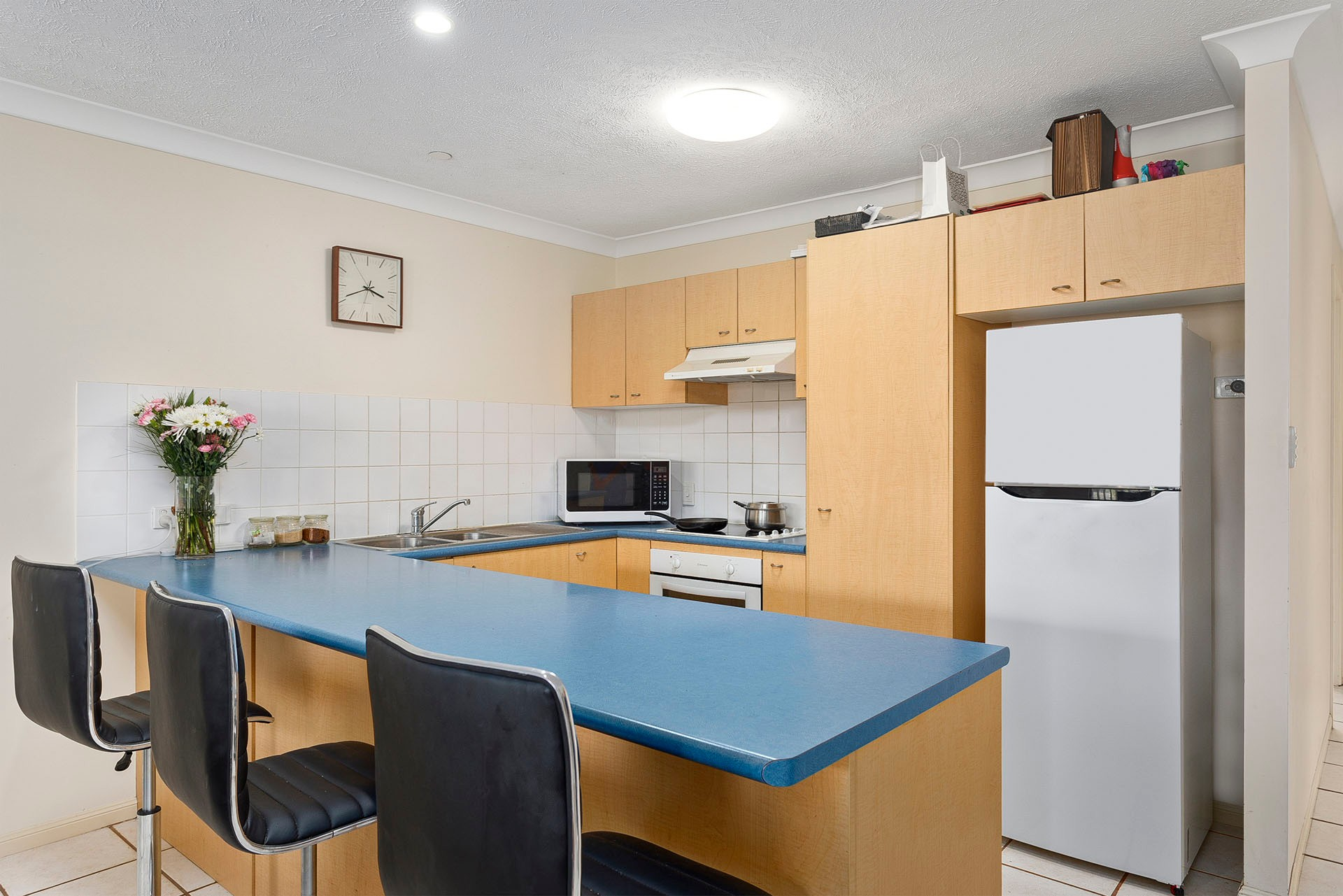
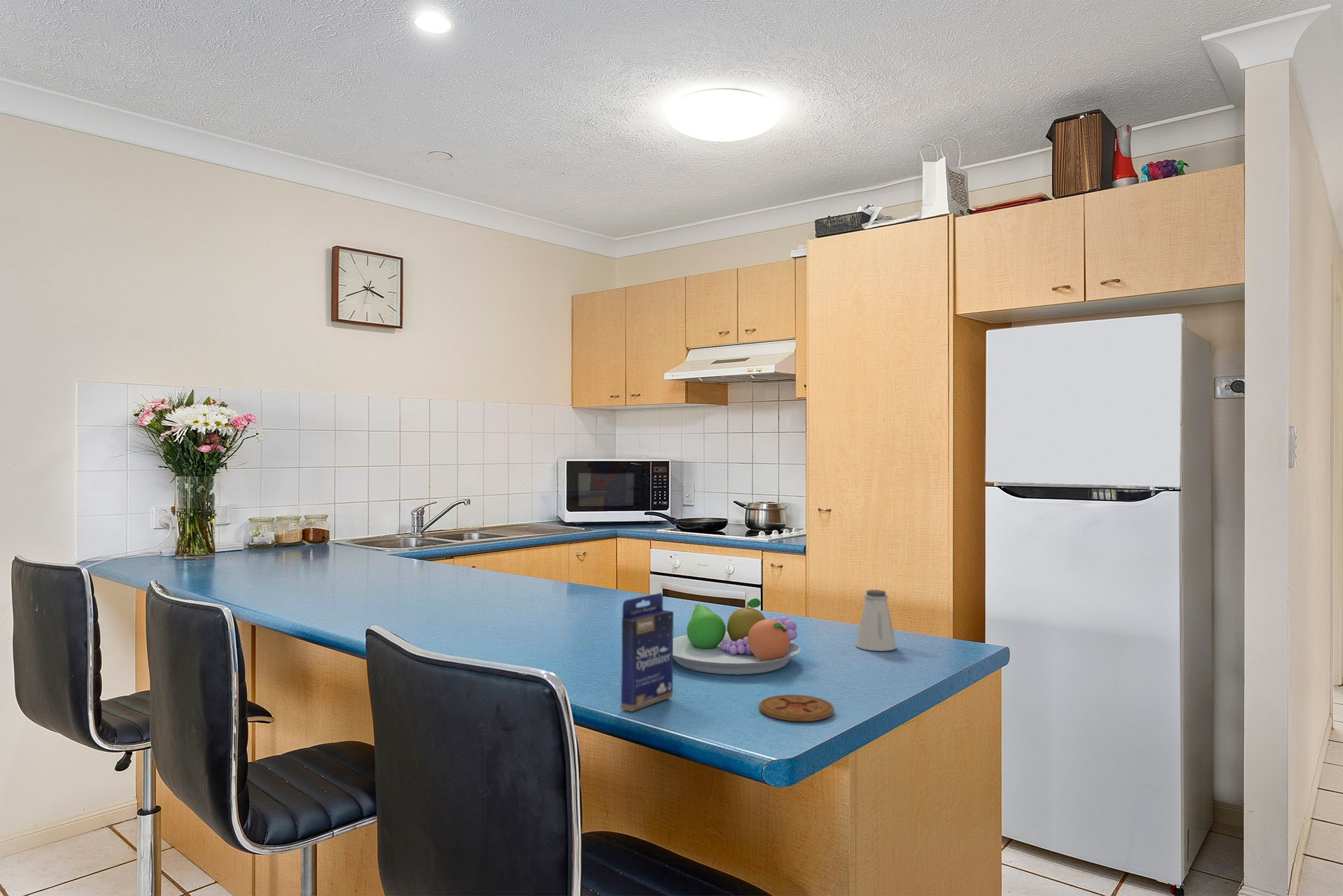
+ saltshaker (876, 618)
+ coaster (796, 707)
+ fruit bowl (730, 631)
+ small box (648, 650)
